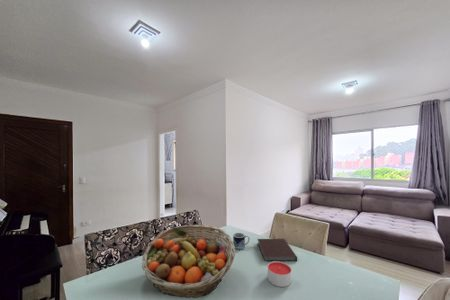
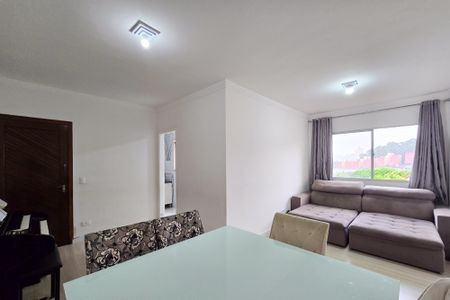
- mug (241, 240)
- candle (279, 272)
- fruit basket (189, 257)
- notebook (275, 249)
